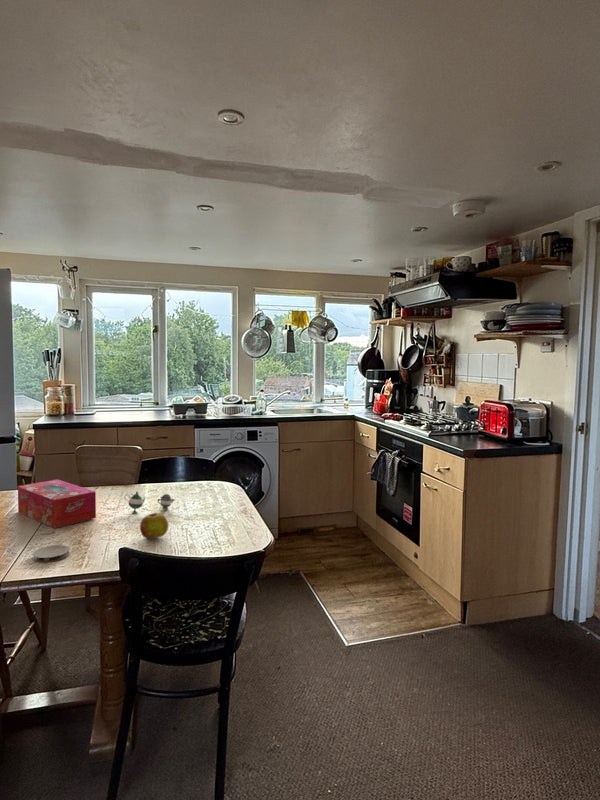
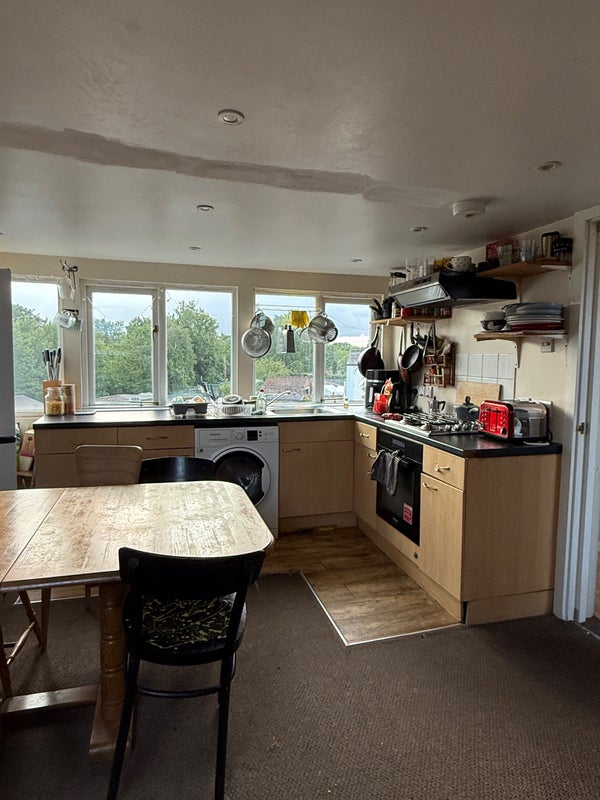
- coaster (51, 553)
- teapot (144, 500)
- tissue box (56, 501)
- fruit (154, 526)
